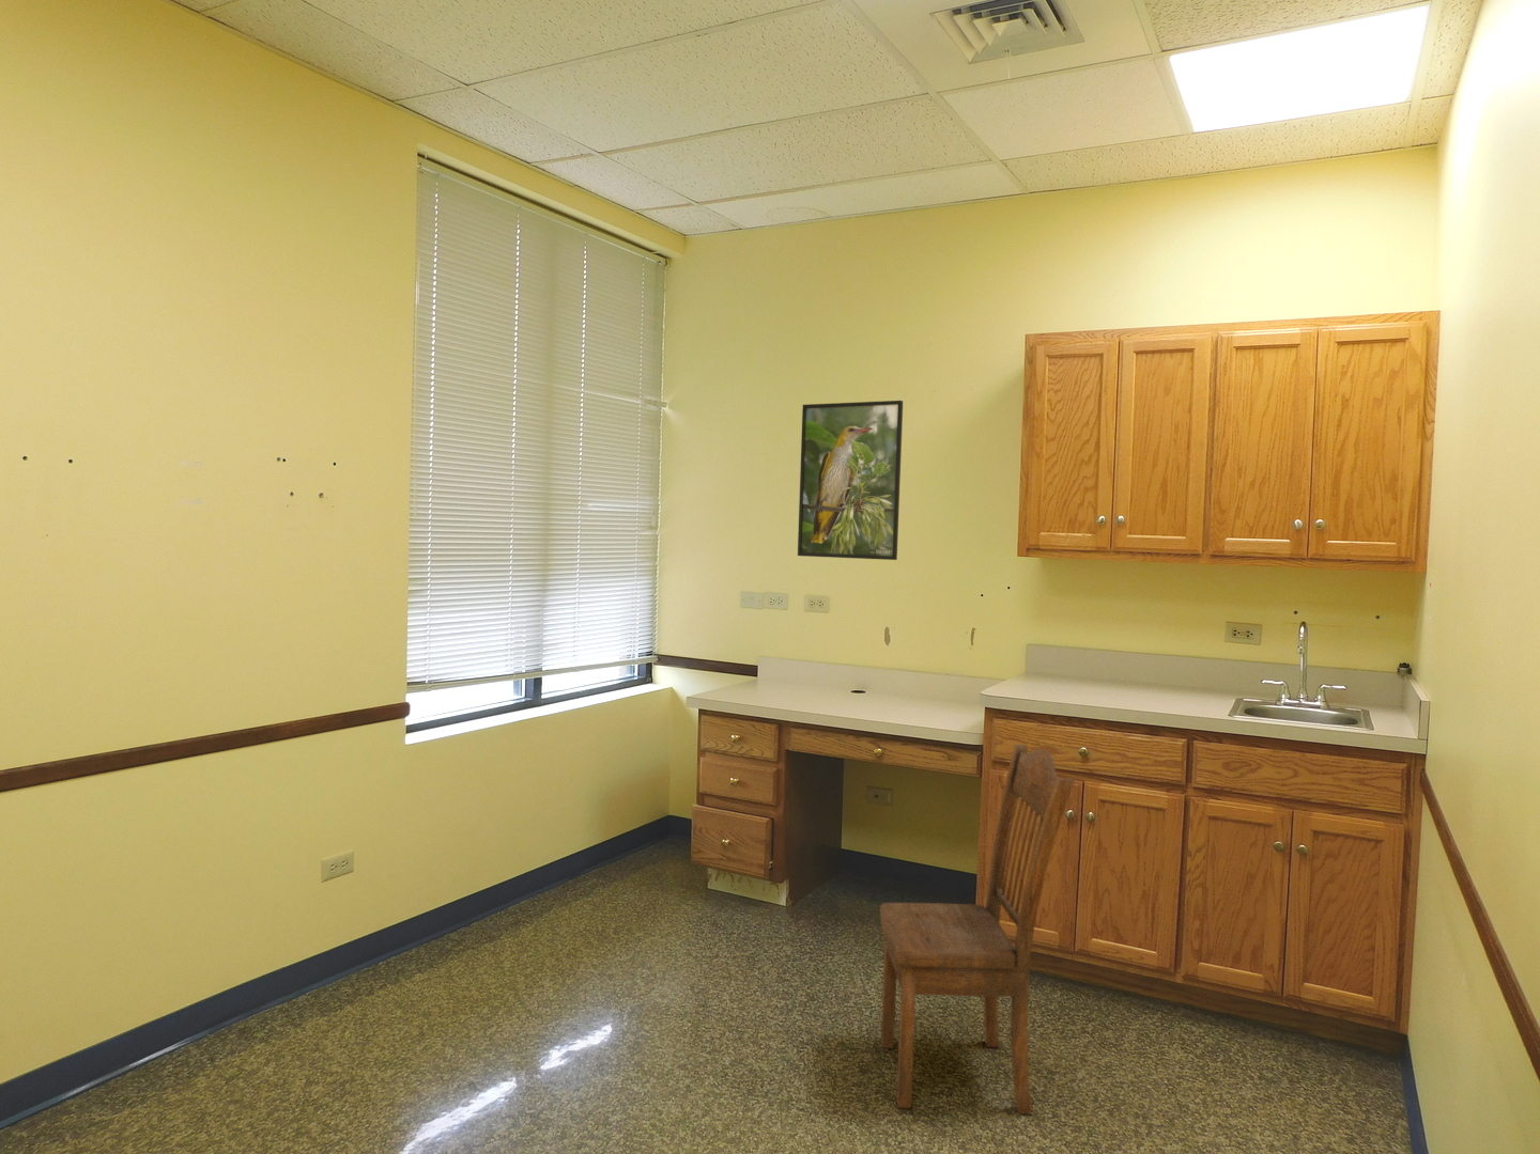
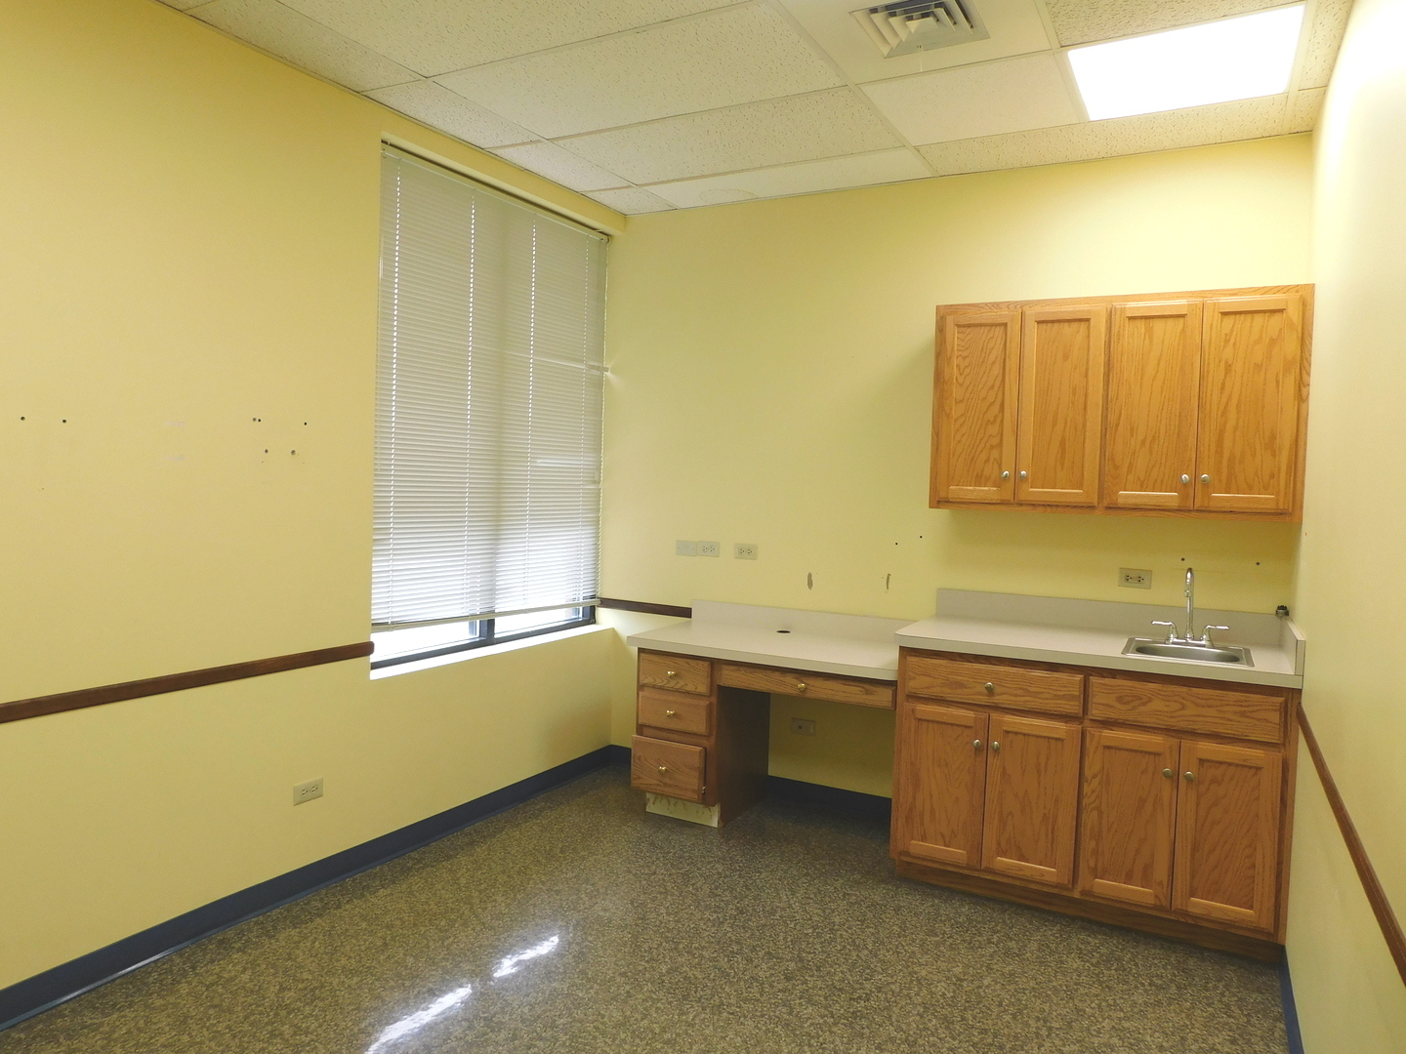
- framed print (848, 480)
- dining chair (963, 912)
